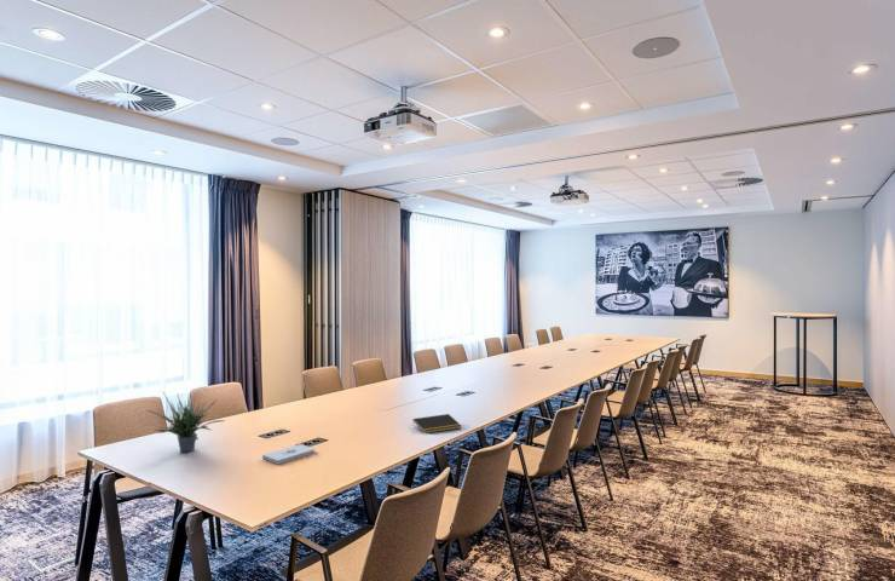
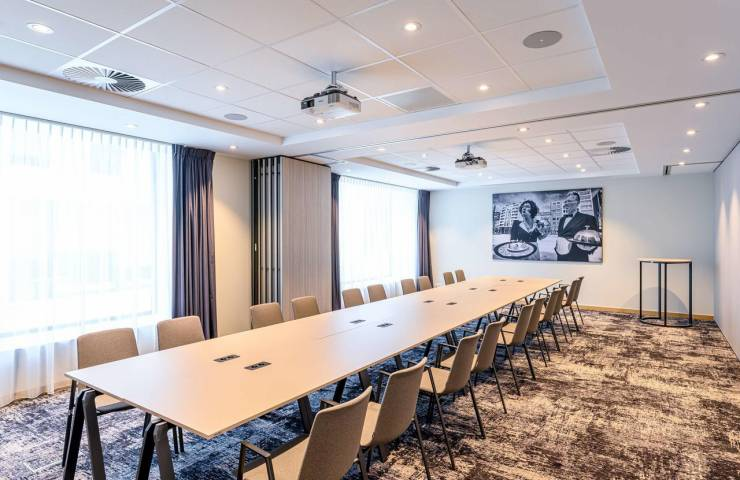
- potted plant (186, 418)
- notepad (289, 453)
- notepad (437, 422)
